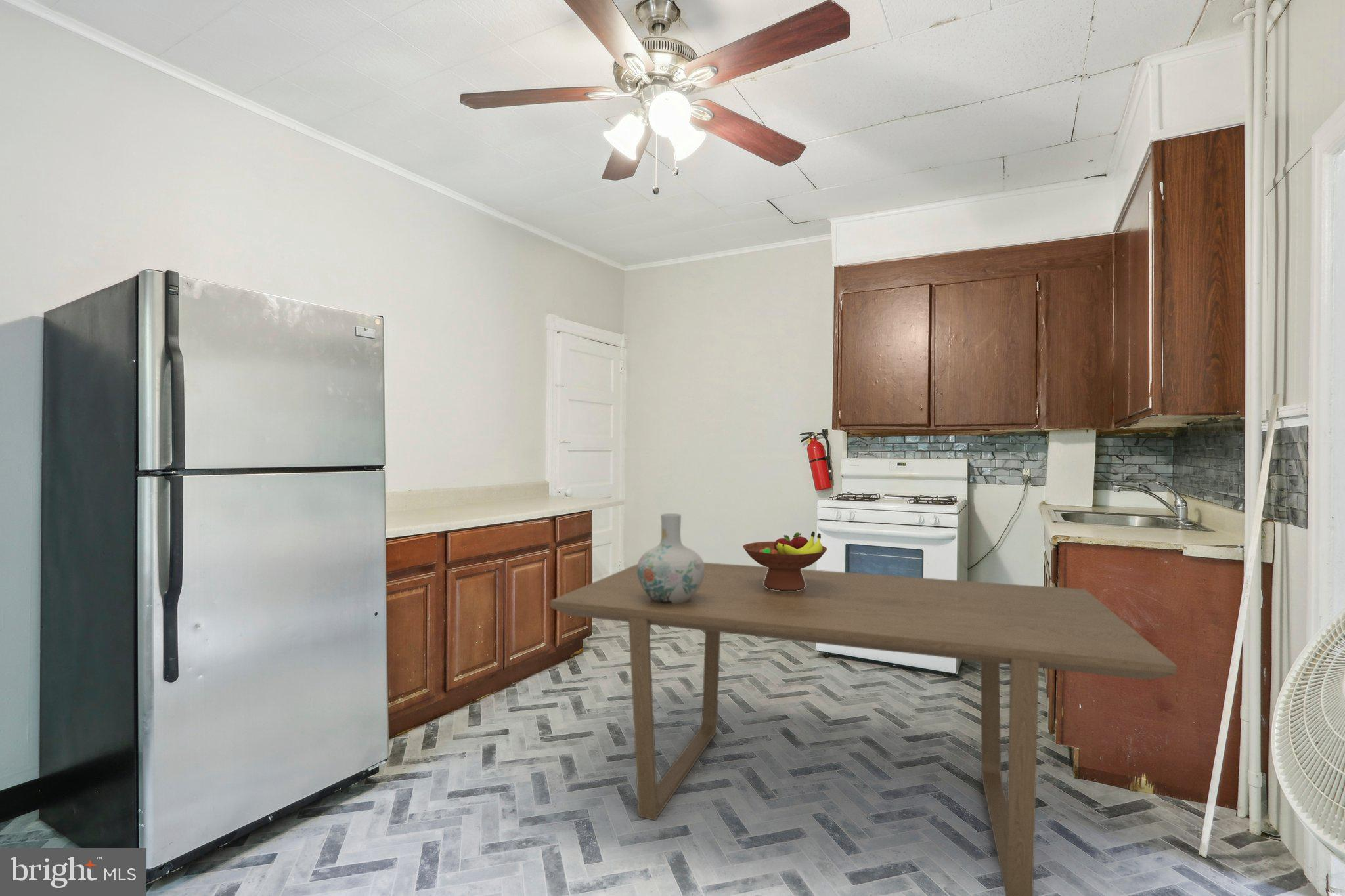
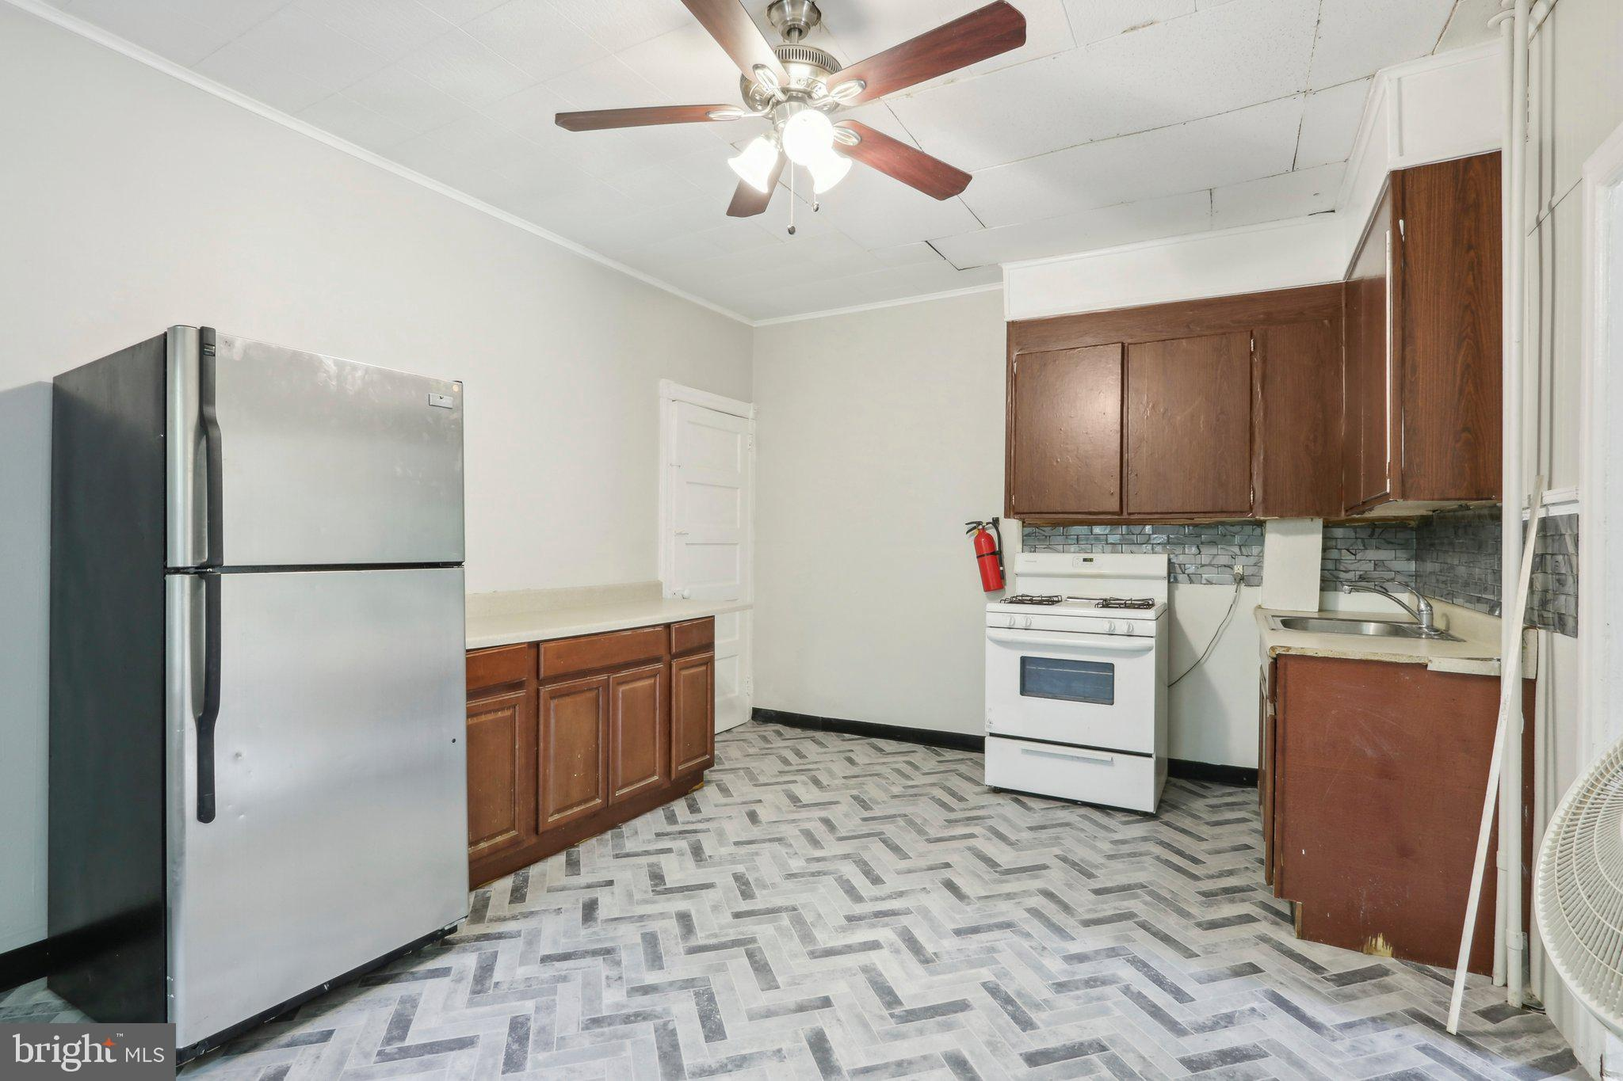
- vase (671, 556)
- fruit bowl (784, 559)
- dining table (833, 645)
